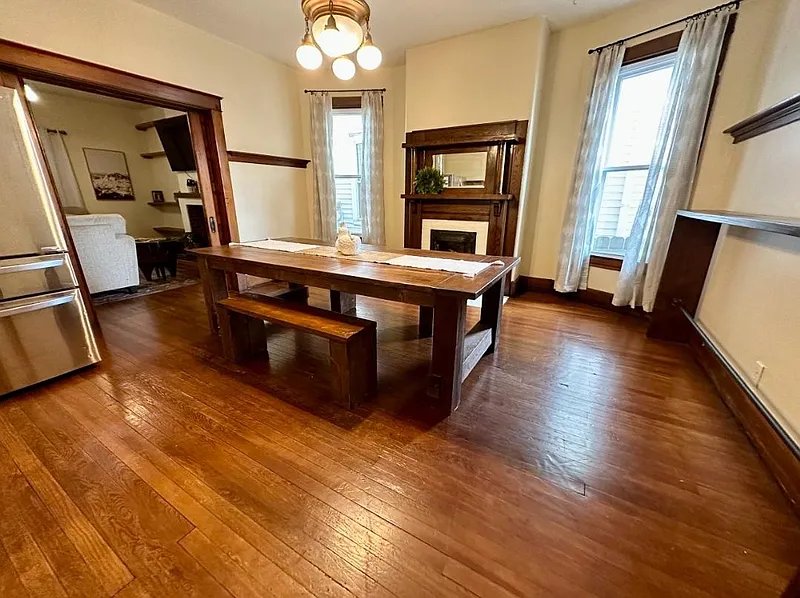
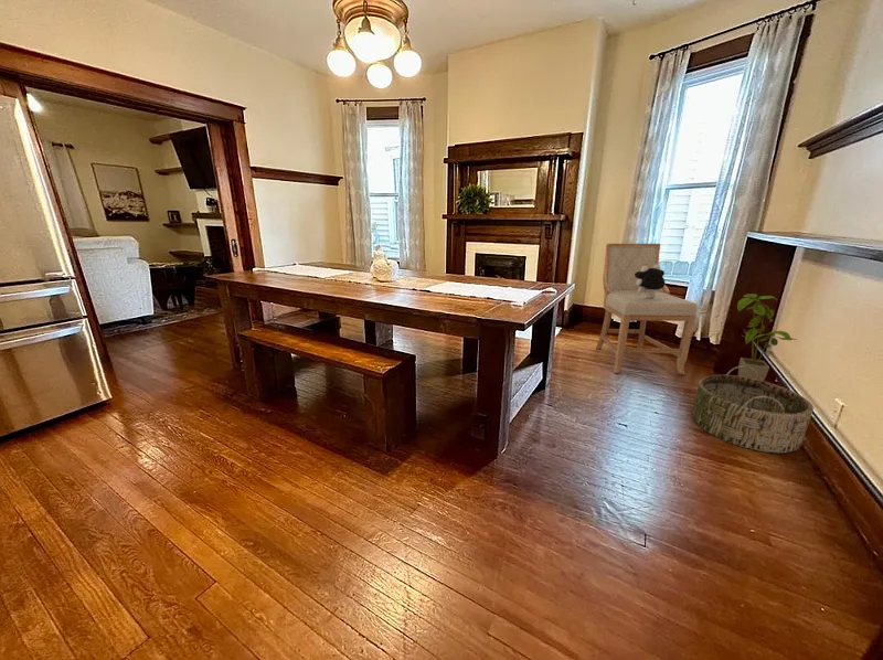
+ plush toy (649, 281)
+ basket (748, 404)
+ house plant (756, 344)
+ bar stool (639, 305)
